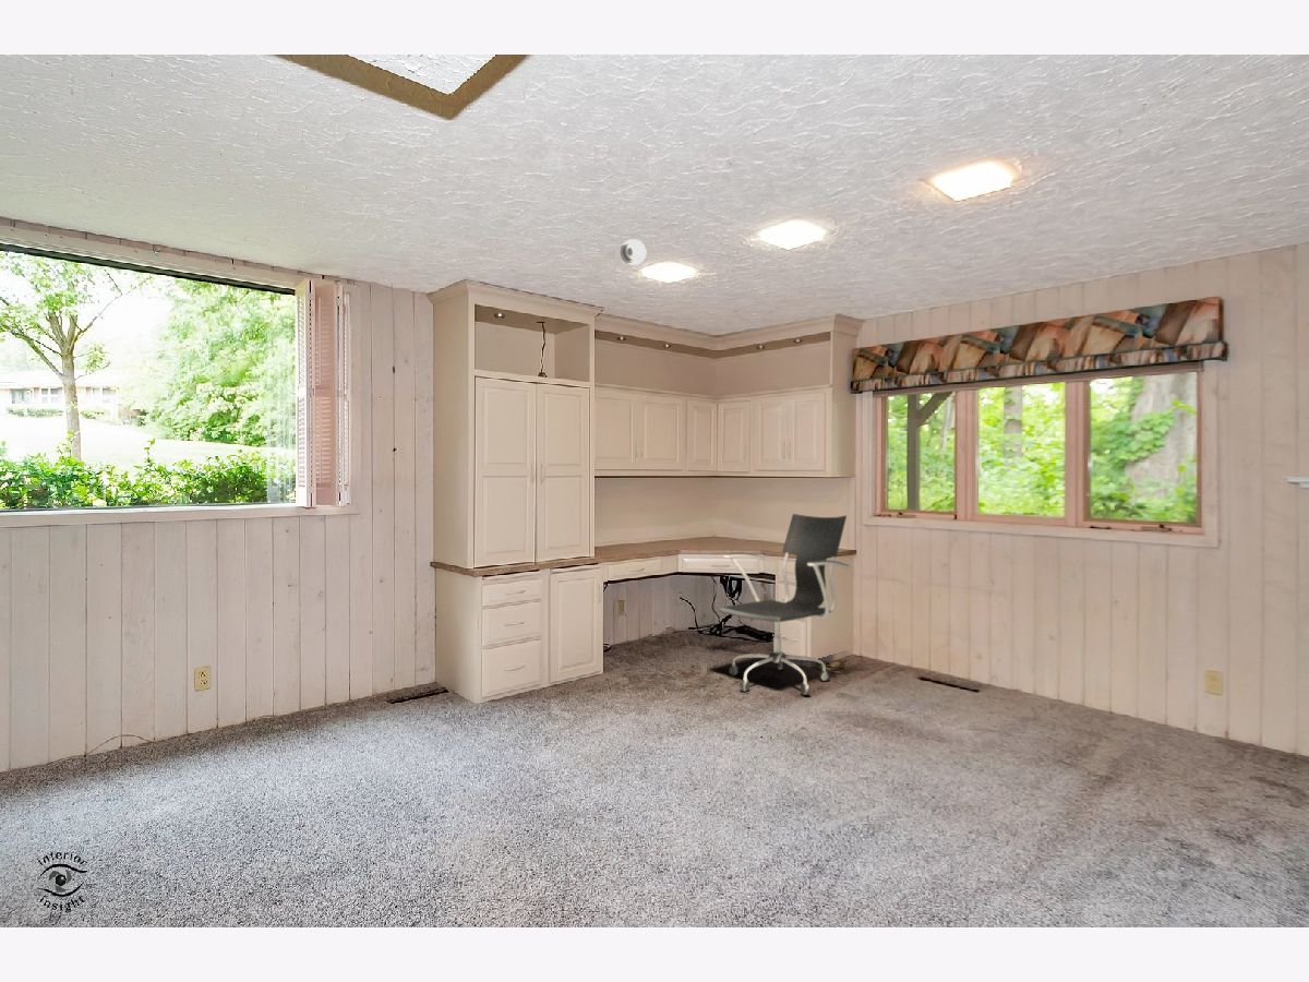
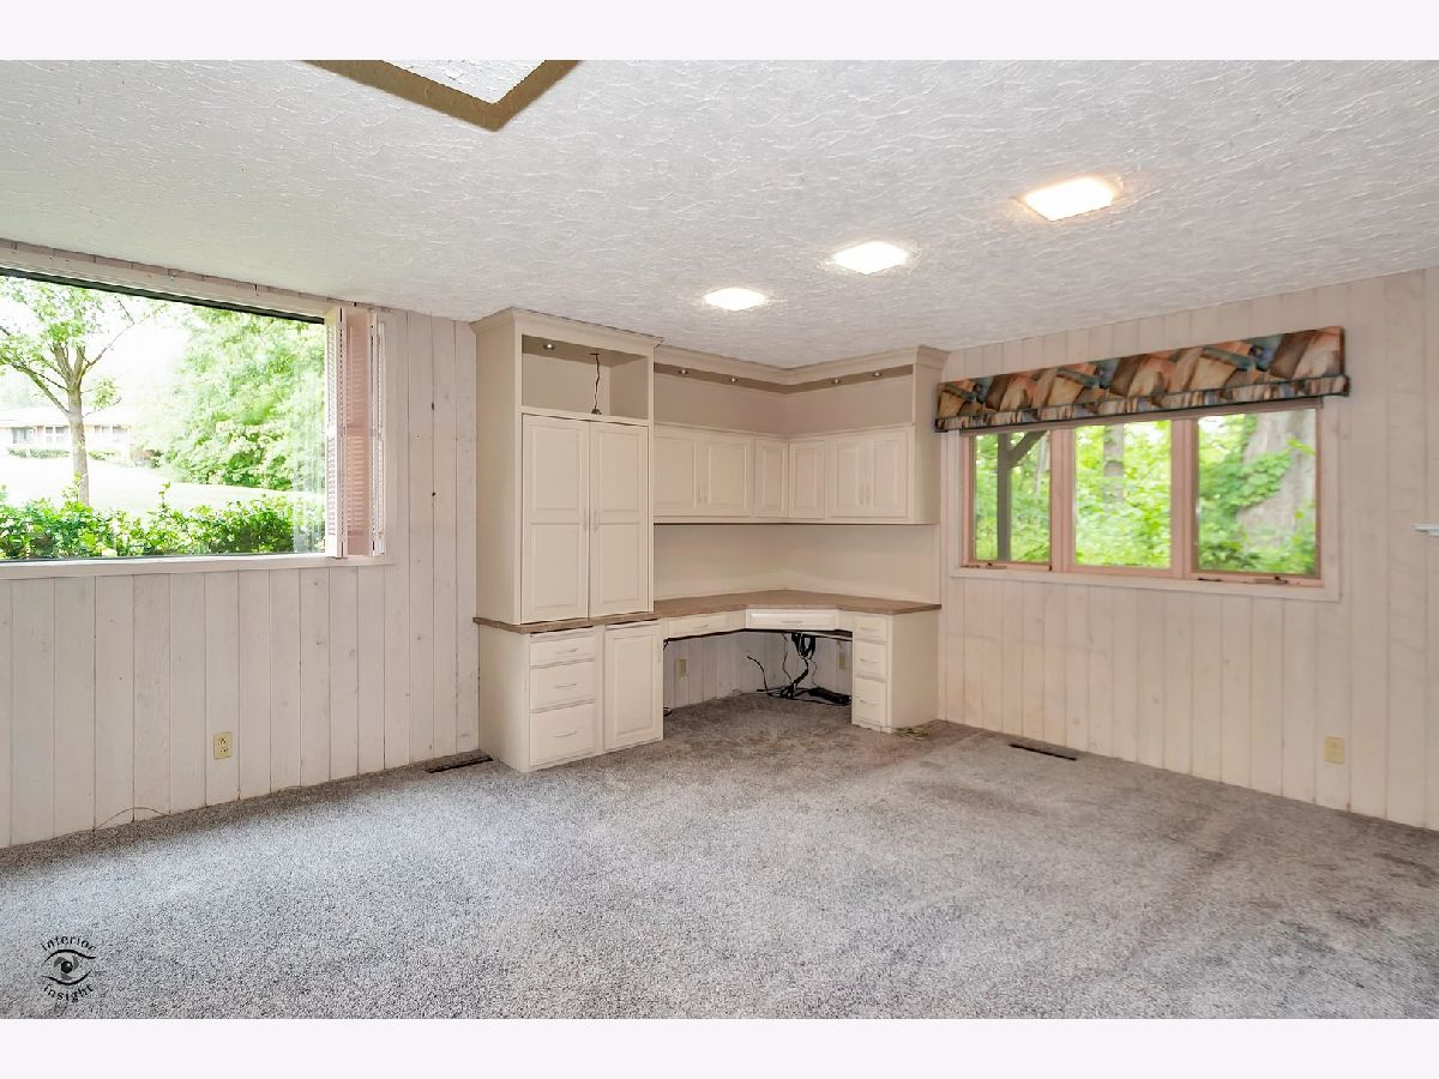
- smoke detector (633, 251)
- office chair (785, 597)
